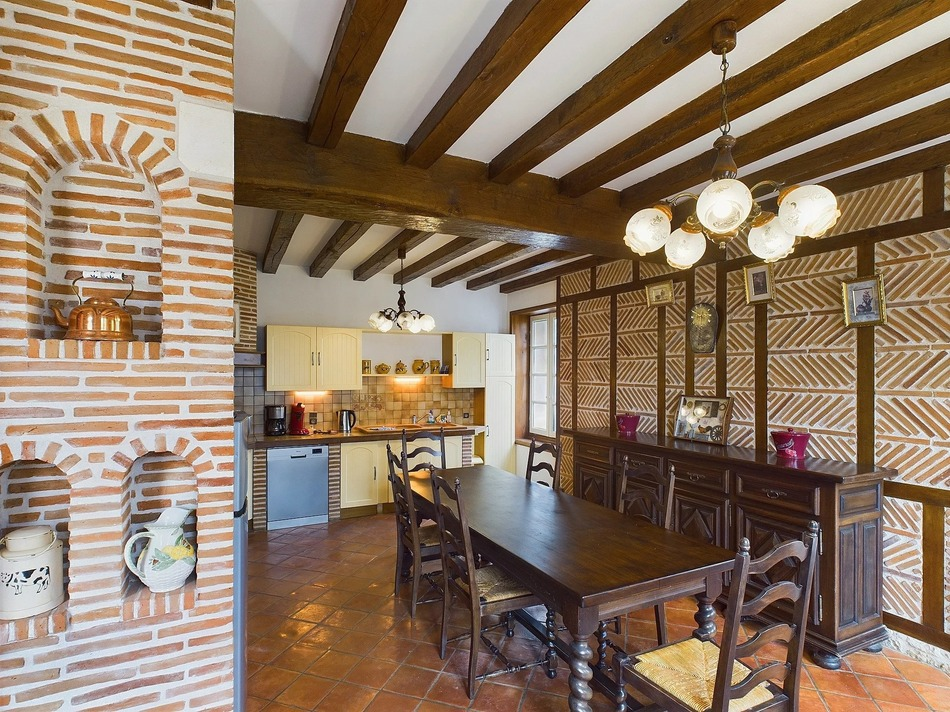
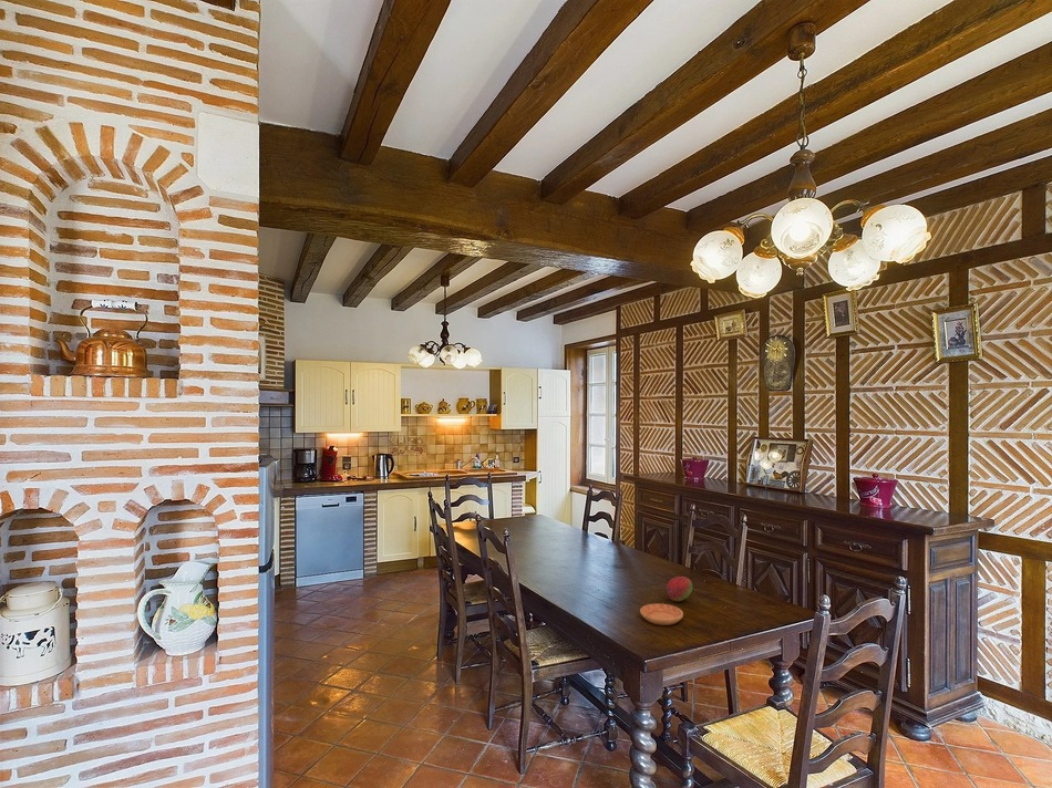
+ saucer (661, 614)
+ fruit (680, 589)
